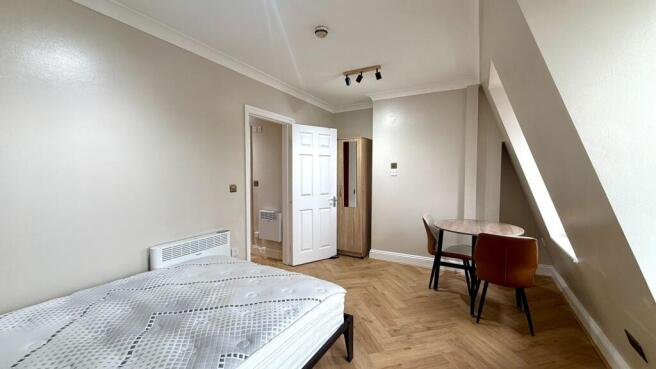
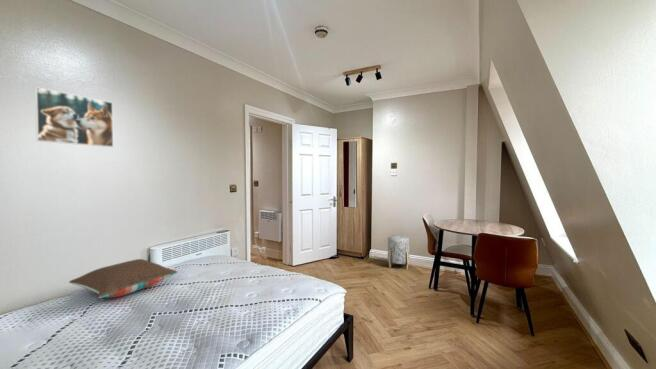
+ pillow (126, 276)
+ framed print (77, 120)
+ stool (398, 250)
